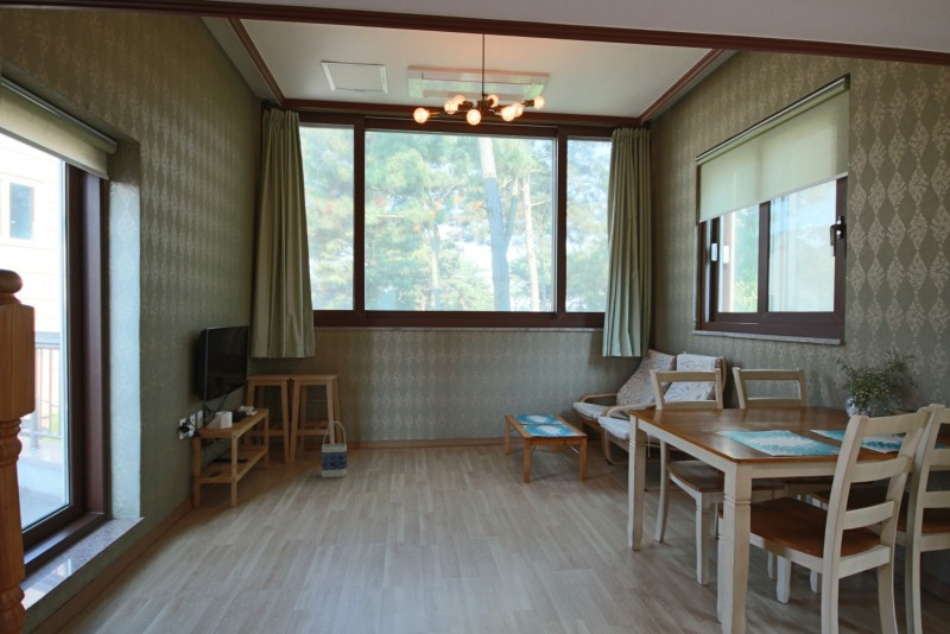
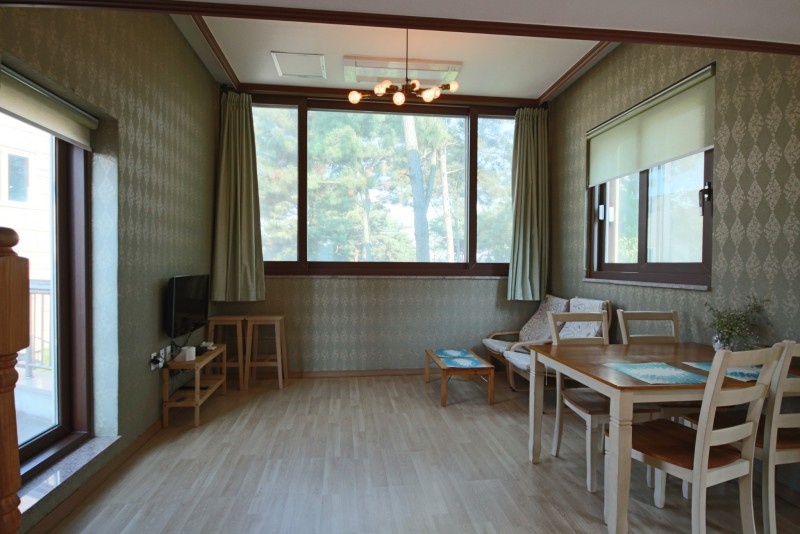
- bag (334, 448)
